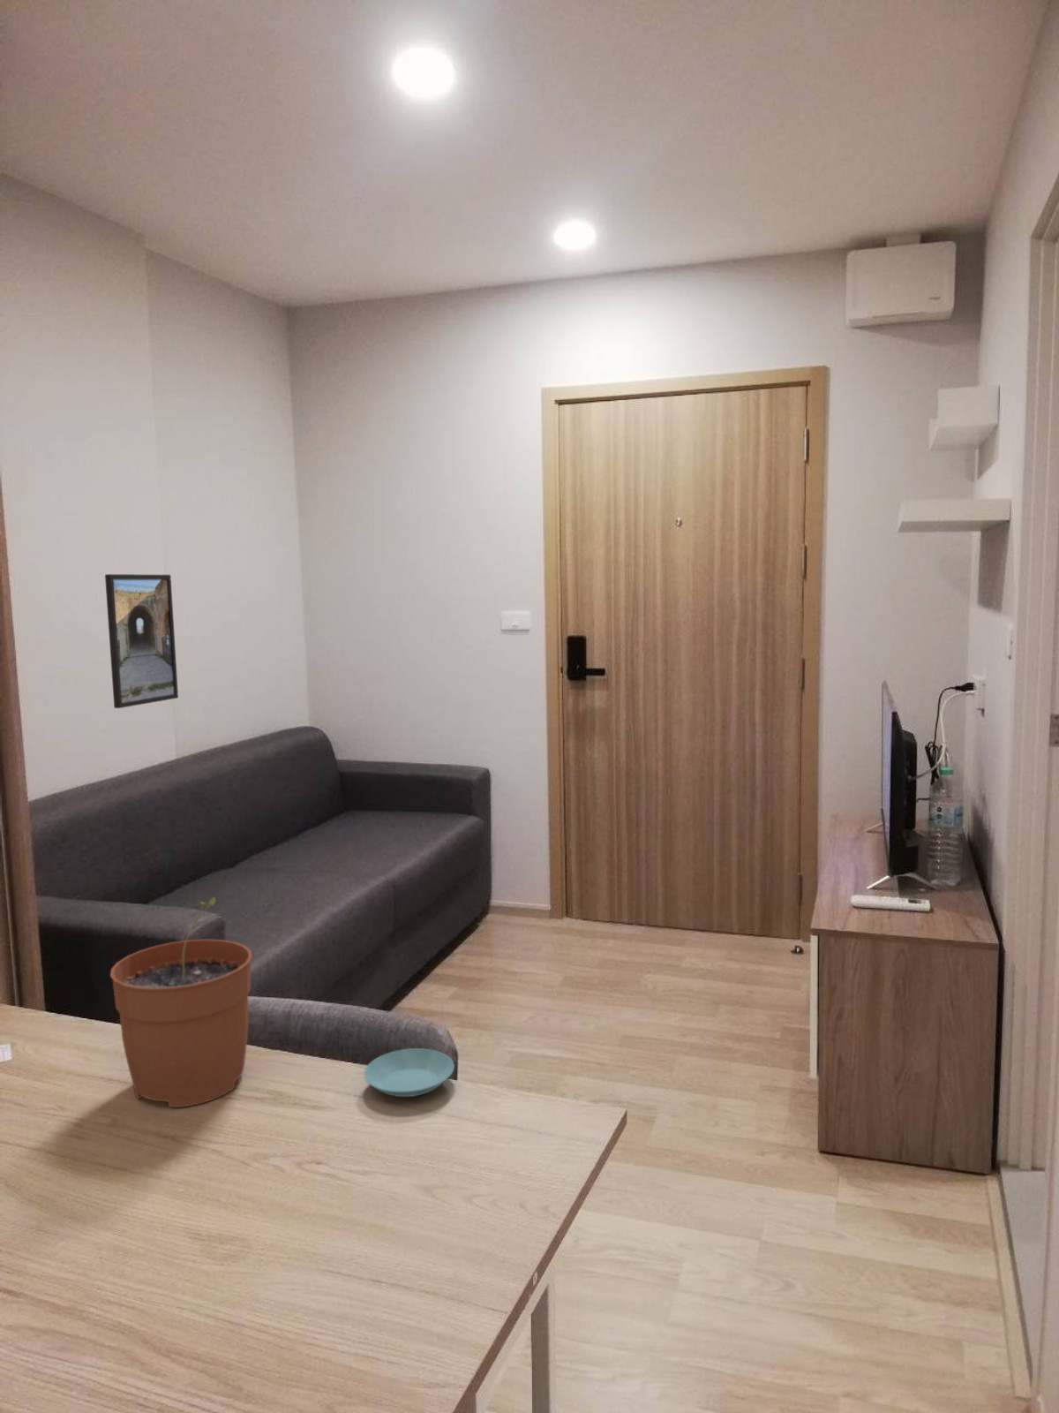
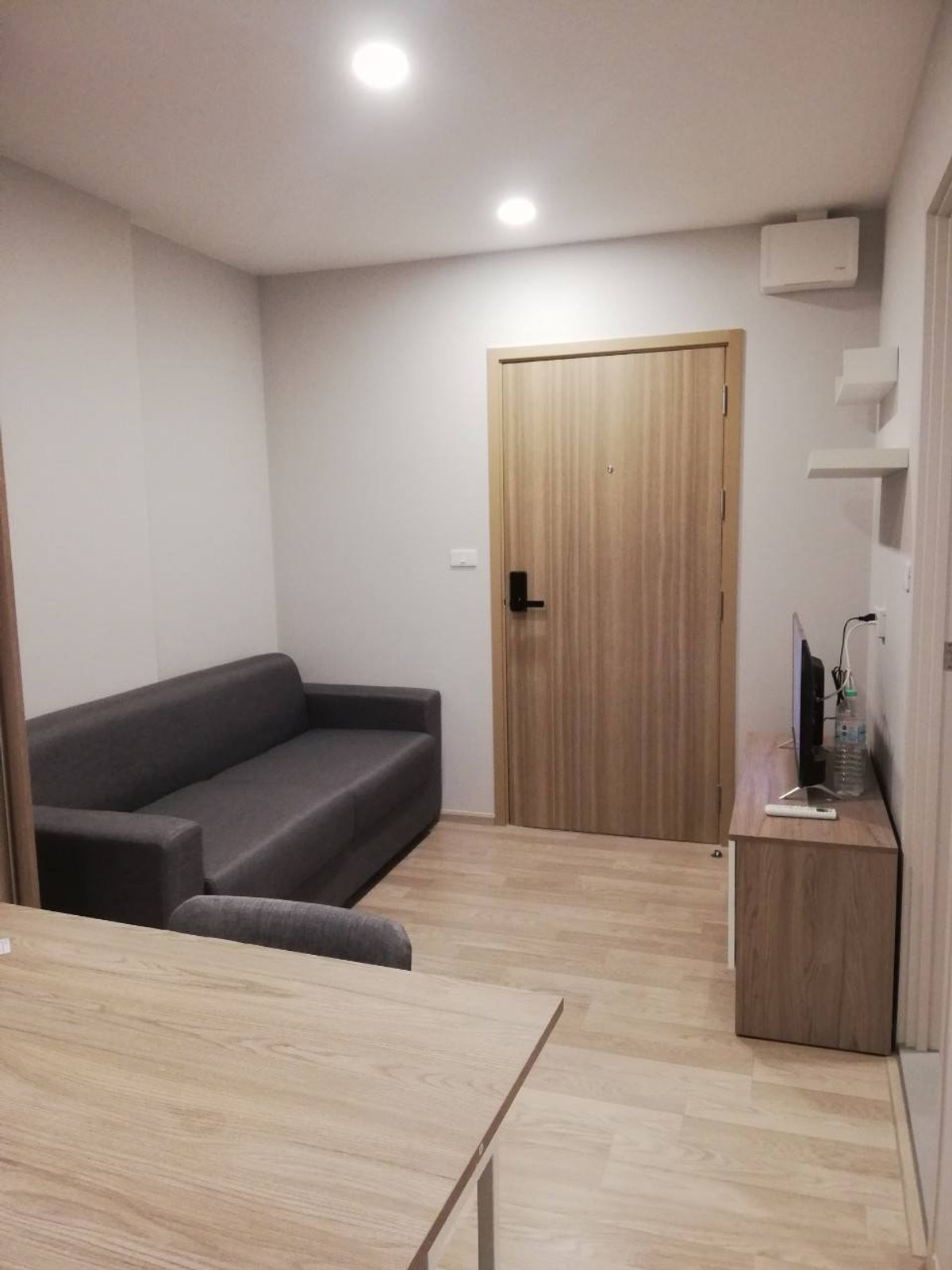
- plant pot (184, 991)
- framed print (143, 639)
- saucer (409, 1077)
